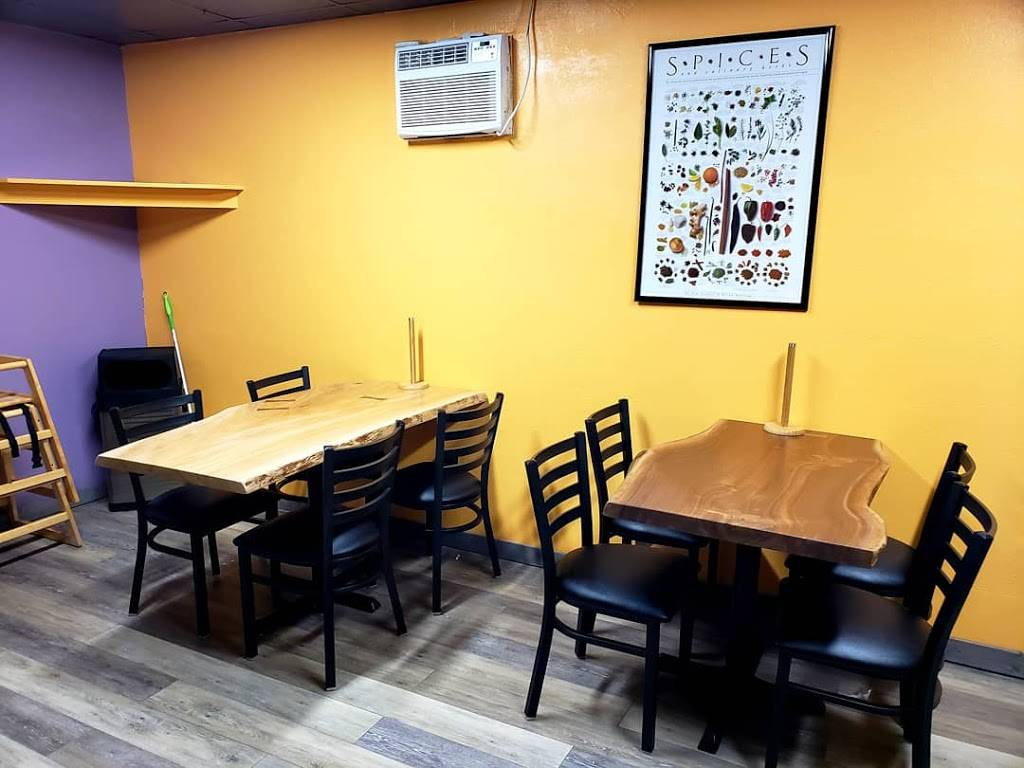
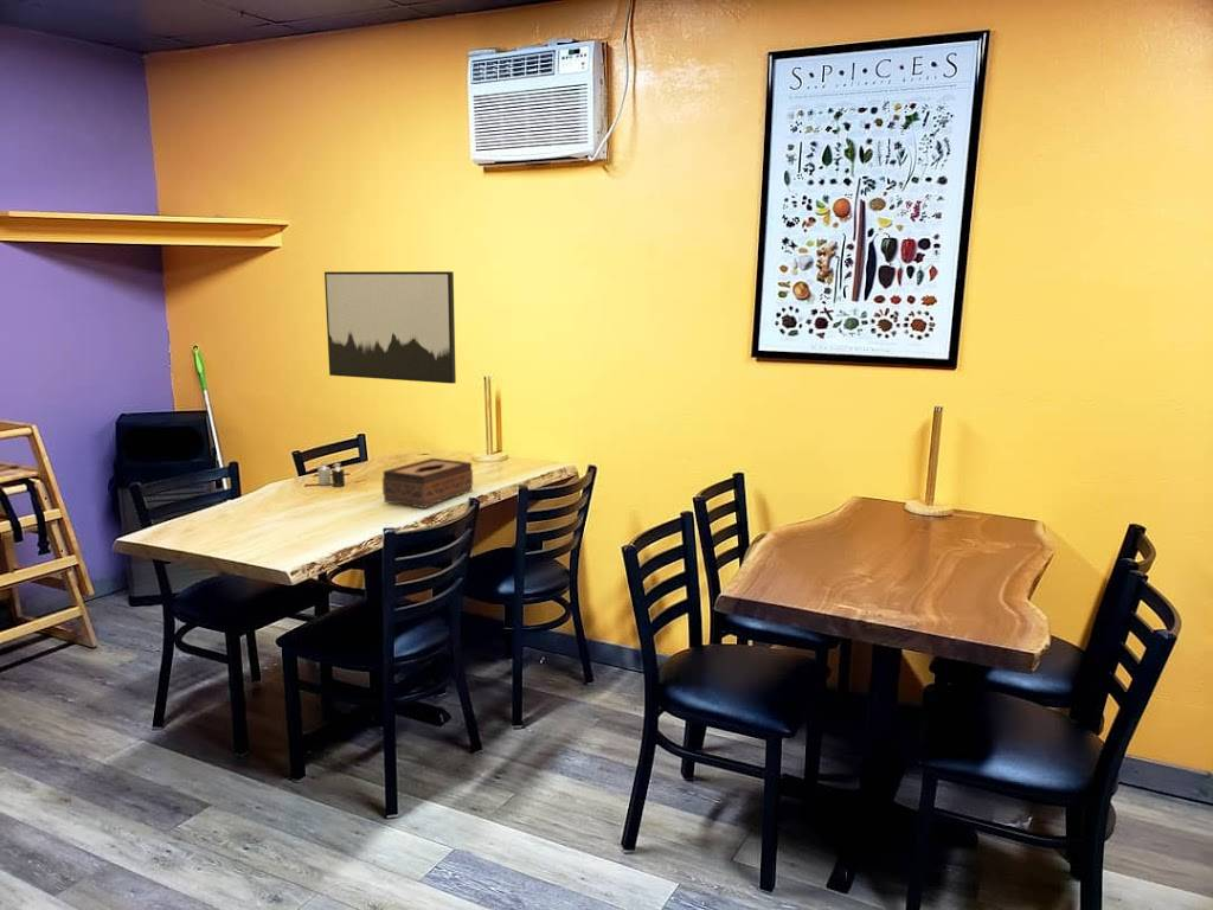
+ wall art (387, 326)
+ tissue box (429, 481)
+ candle (329, 474)
